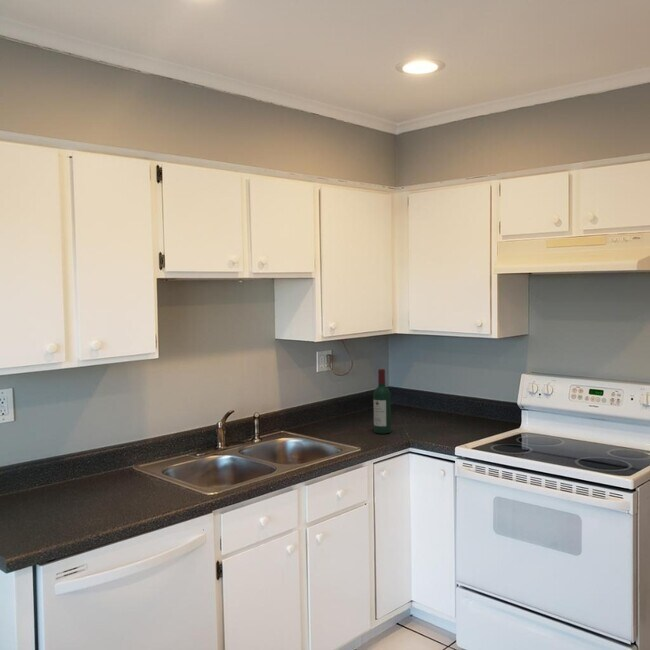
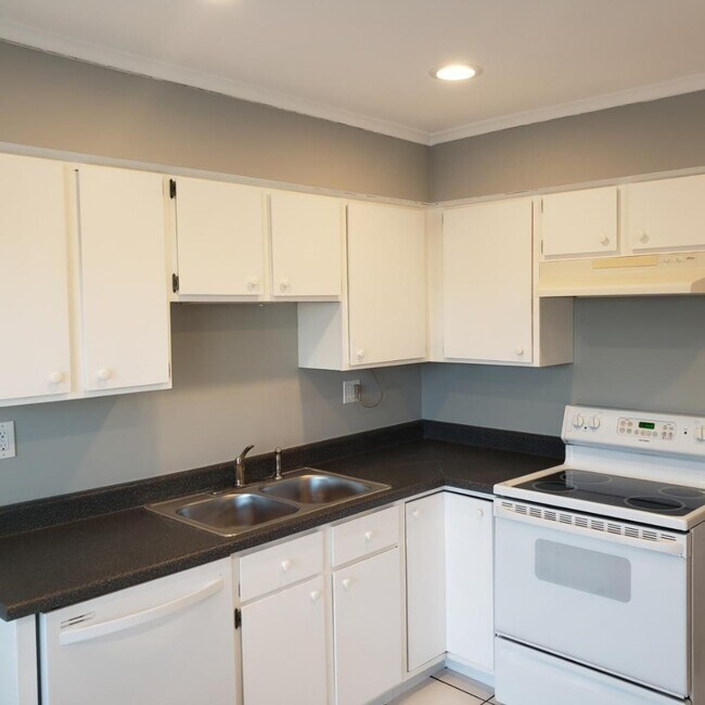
- wine bottle (382, 400)
